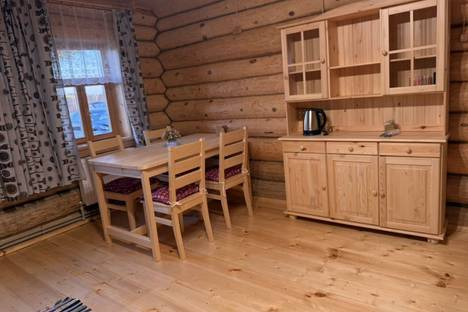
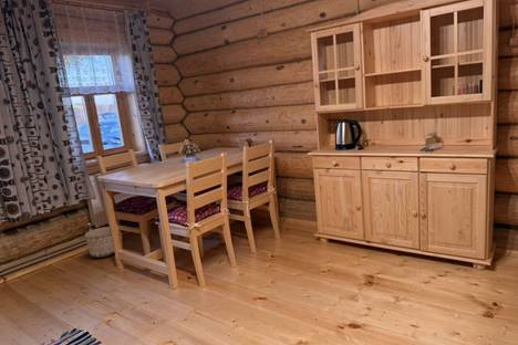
+ planter (102, 242)
